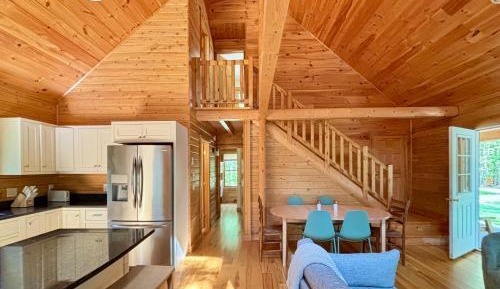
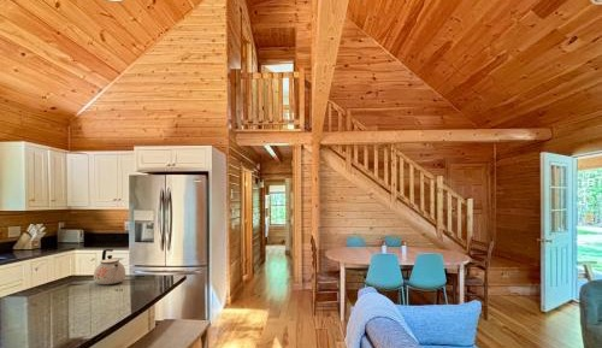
+ kettle (110, 265)
